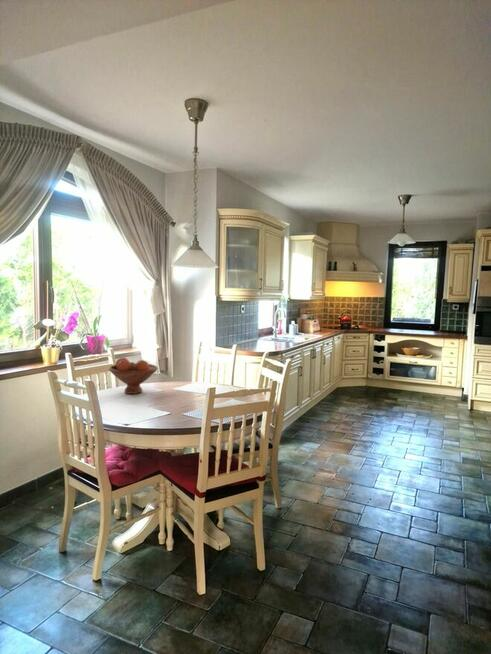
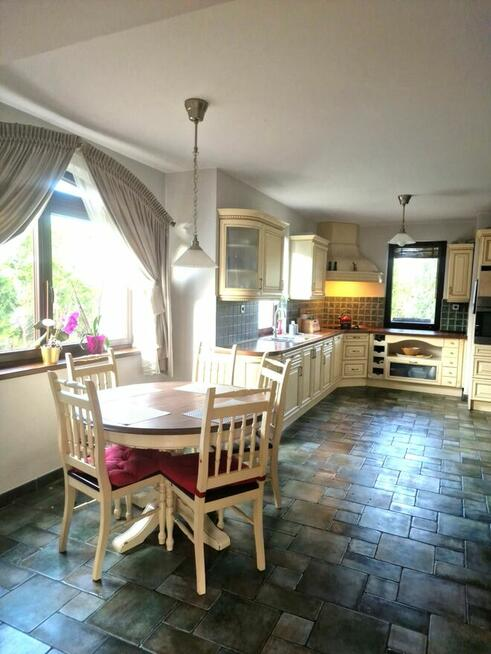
- fruit bowl (133, 374)
